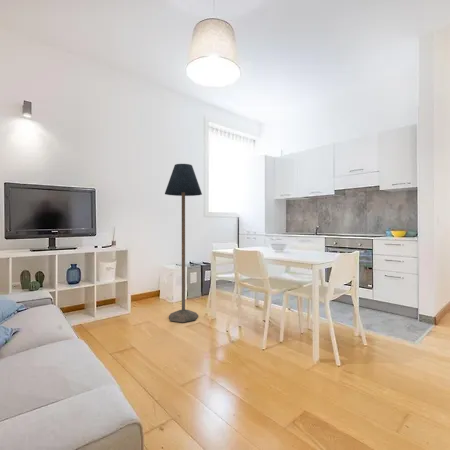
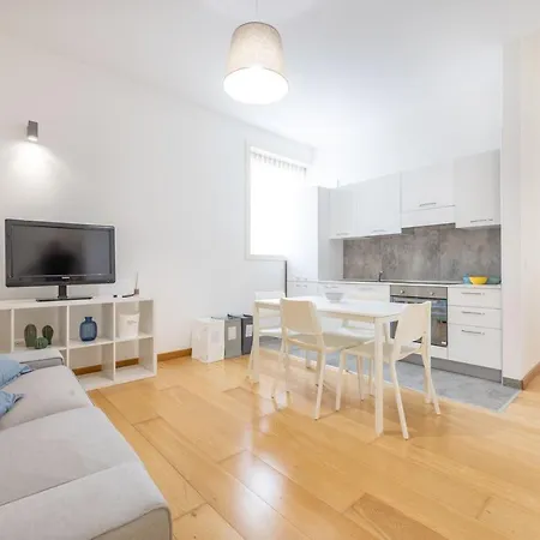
- floor lamp (183, 241)
